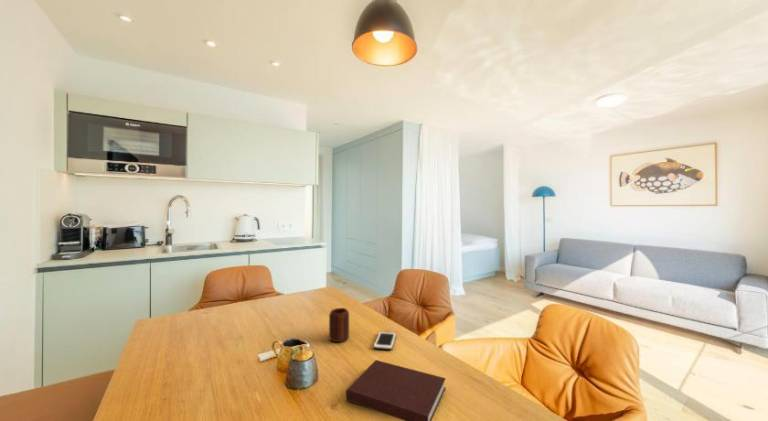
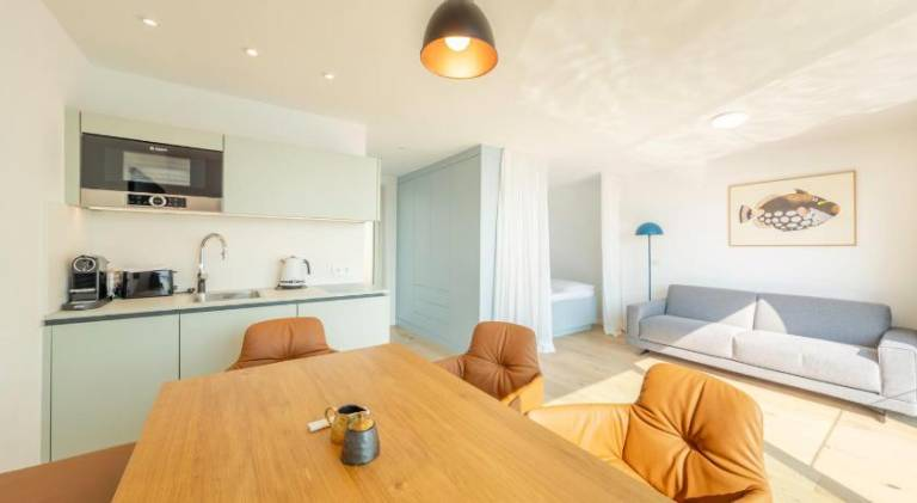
- notebook (397, 388)
- cell phone (385, 340)
- mug (340, 323)
